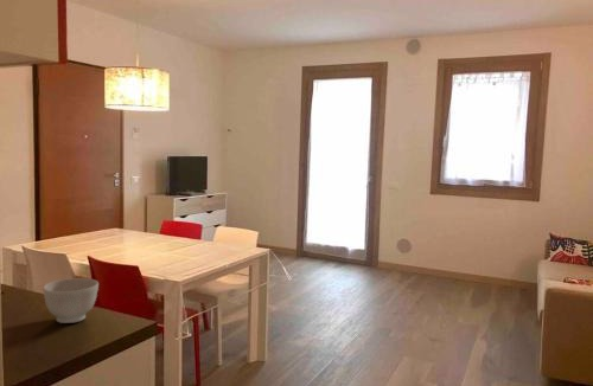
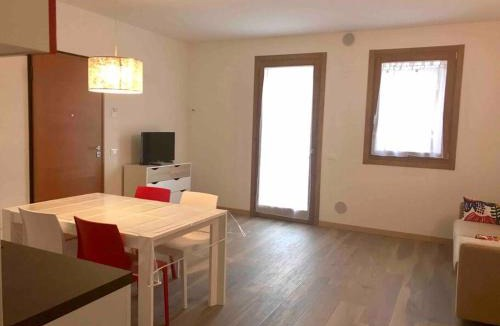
- bowl (71, 301)
